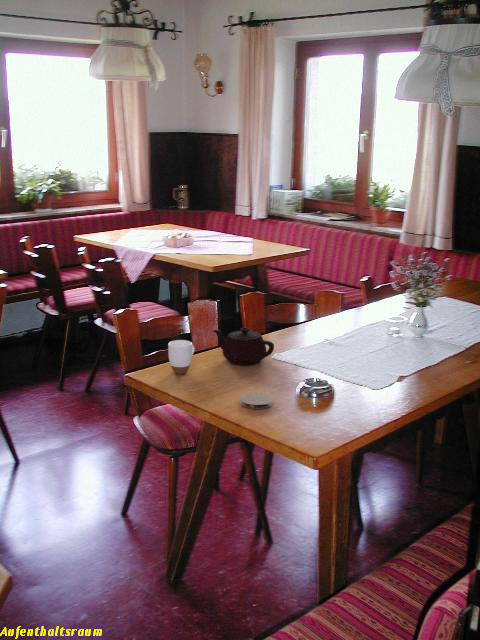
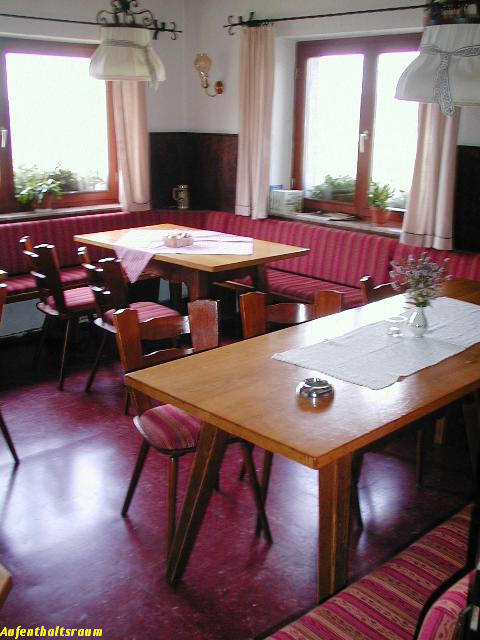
- teapot (242, 344)
- coaster (256, 401)
- mug (183, 356)
